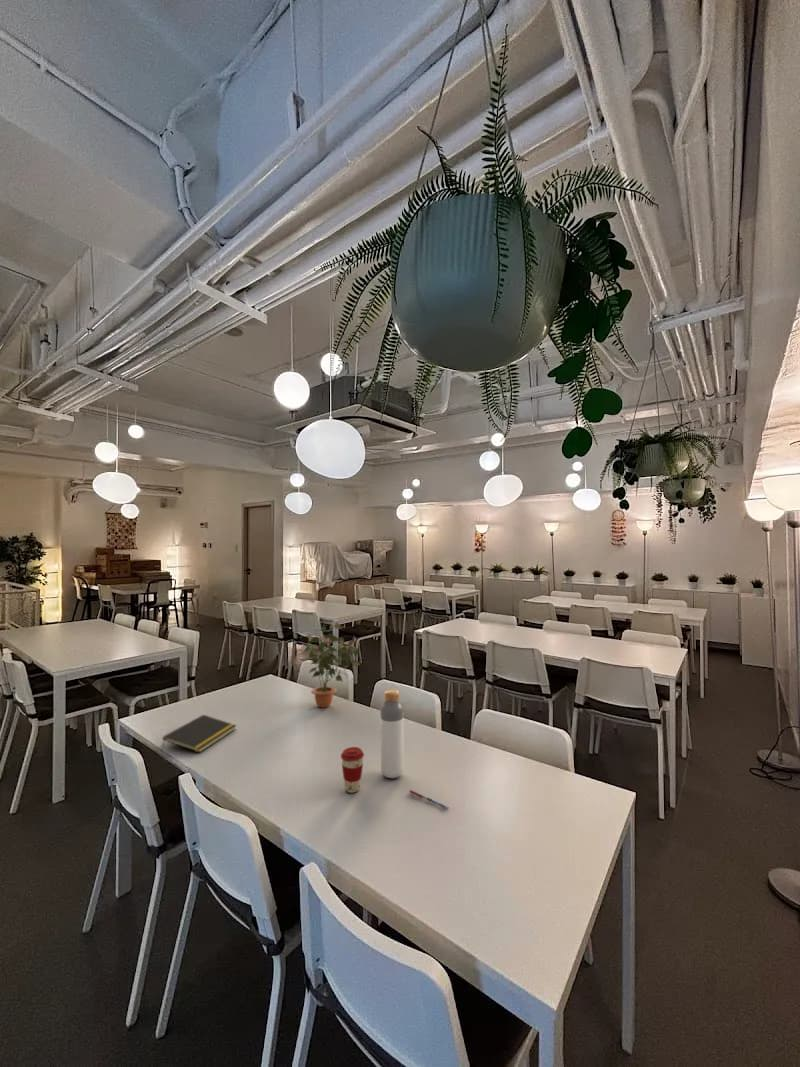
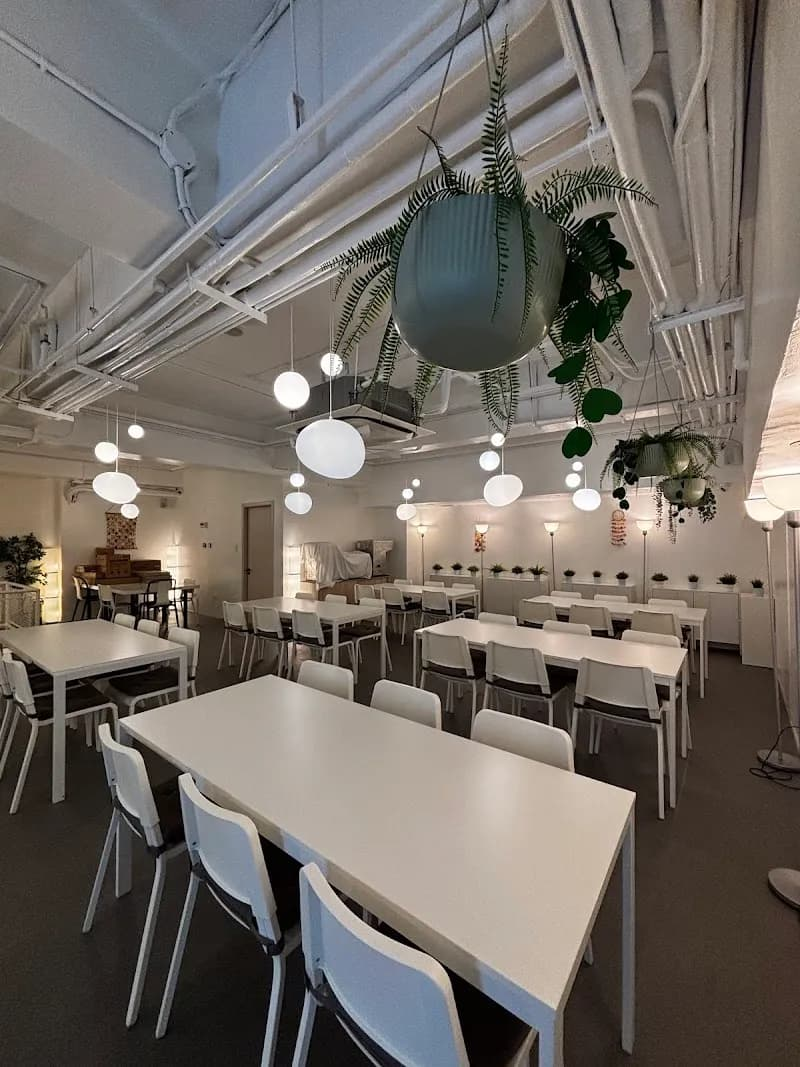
- potted plant (324, 664)
- notepad (201, 732)
- pen (428, 798)
- bottle (392, 732)
- coffee cup (352, 769)
